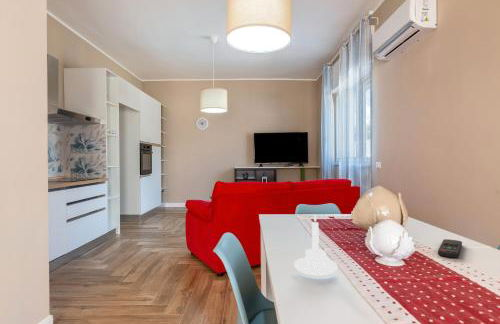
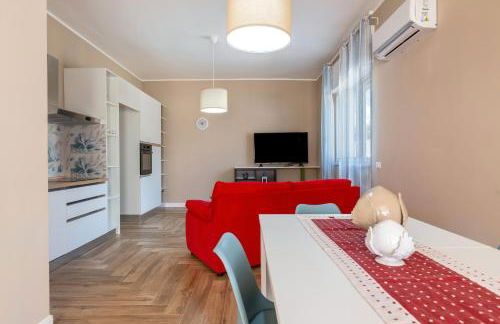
- candle holder (315, 242)
- remote control (450, 247)
